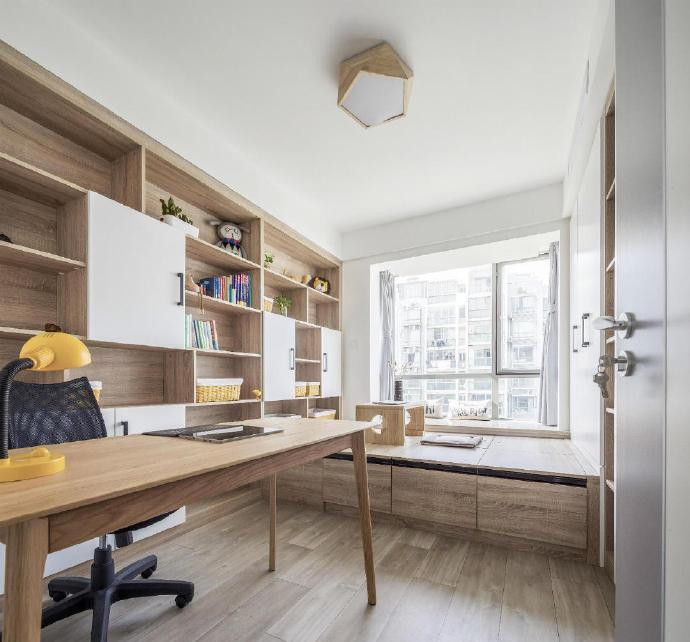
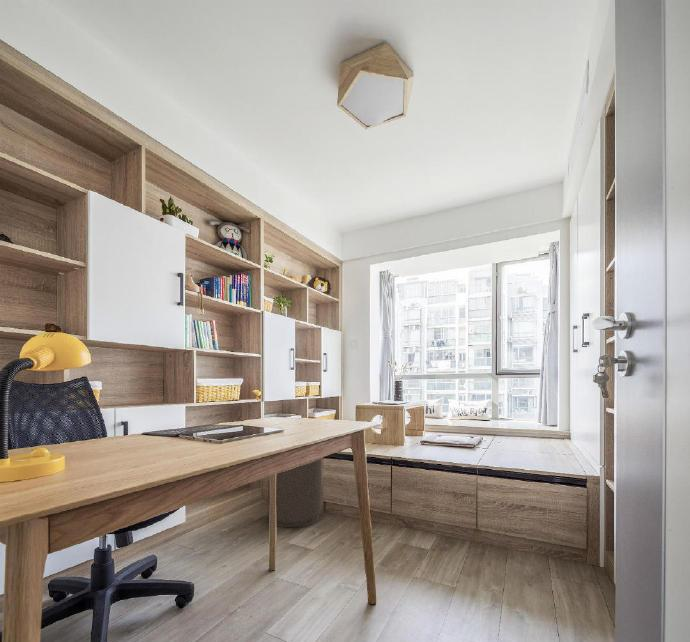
+ trash can (294, 481)
